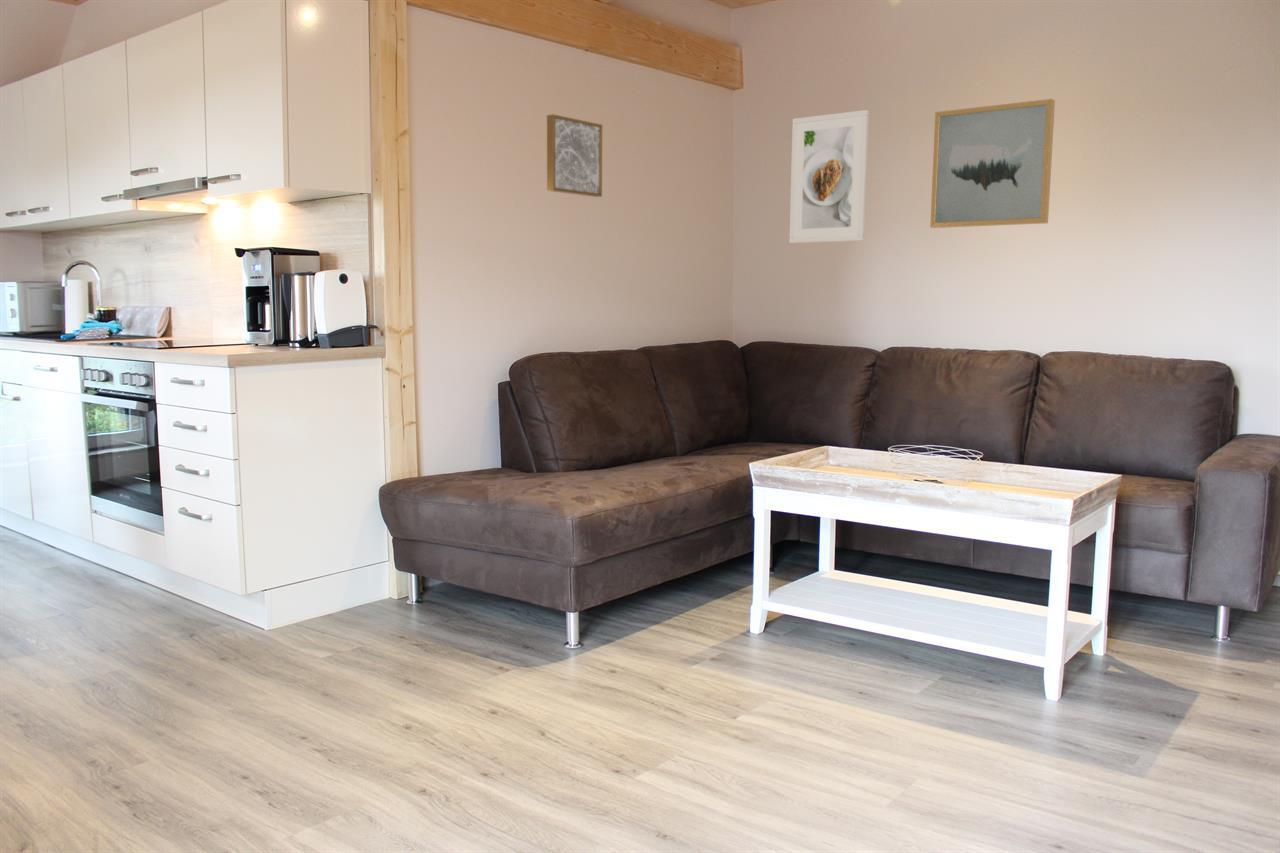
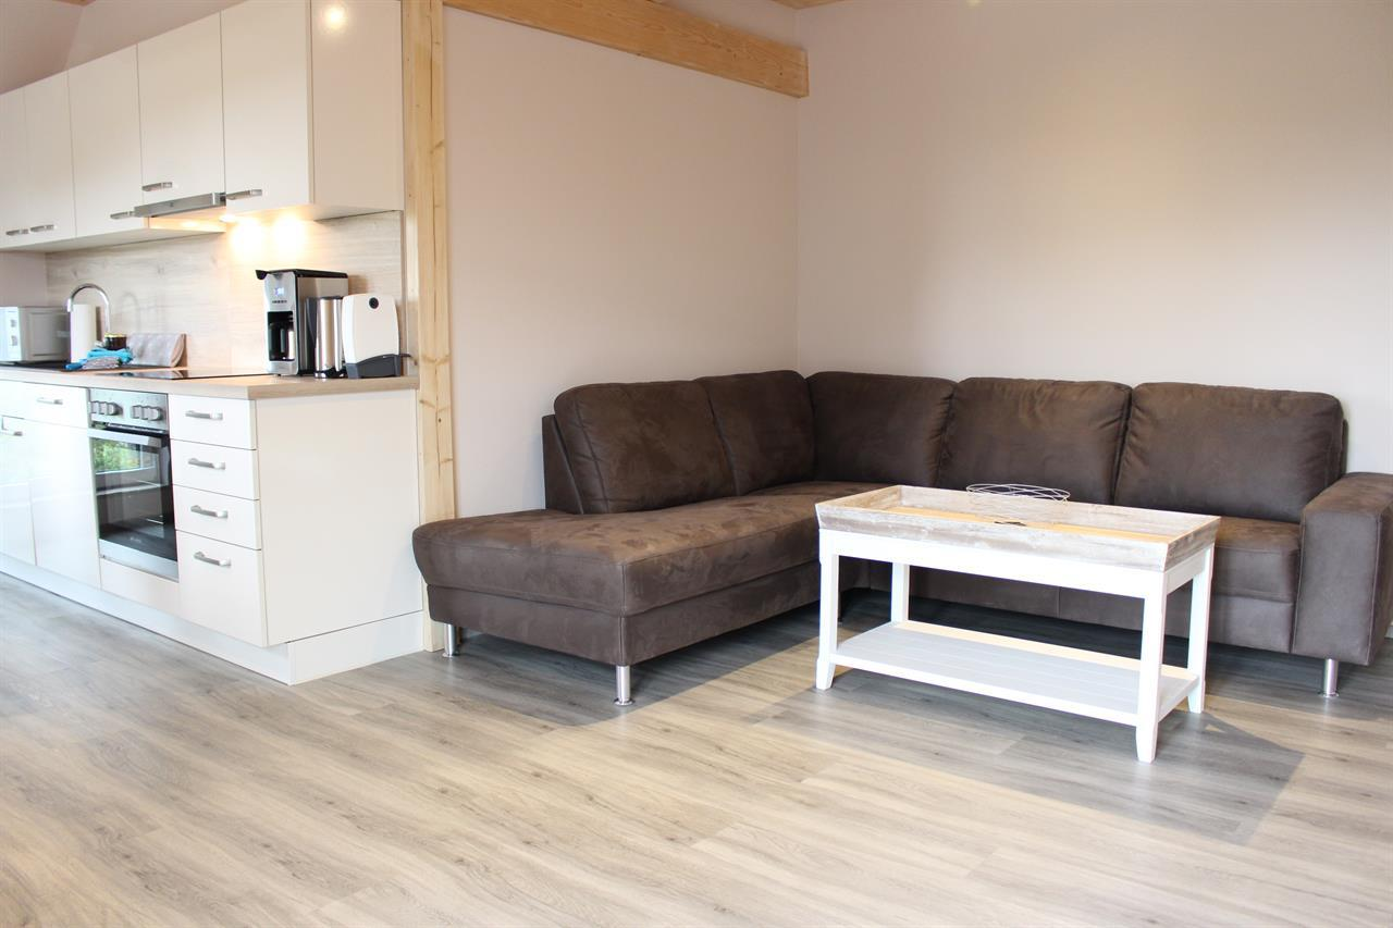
- wall art (575, 157)
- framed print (827, 178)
- wall art (990, 166)
